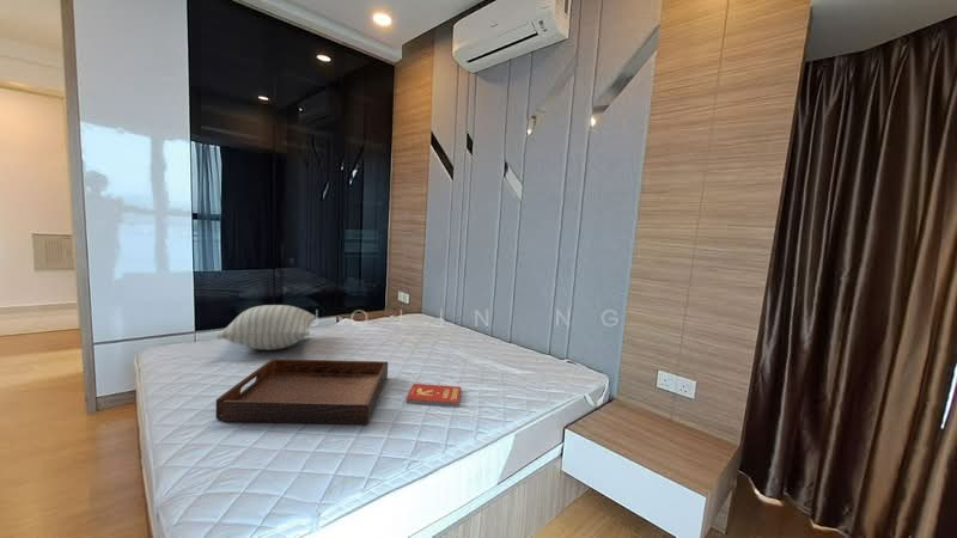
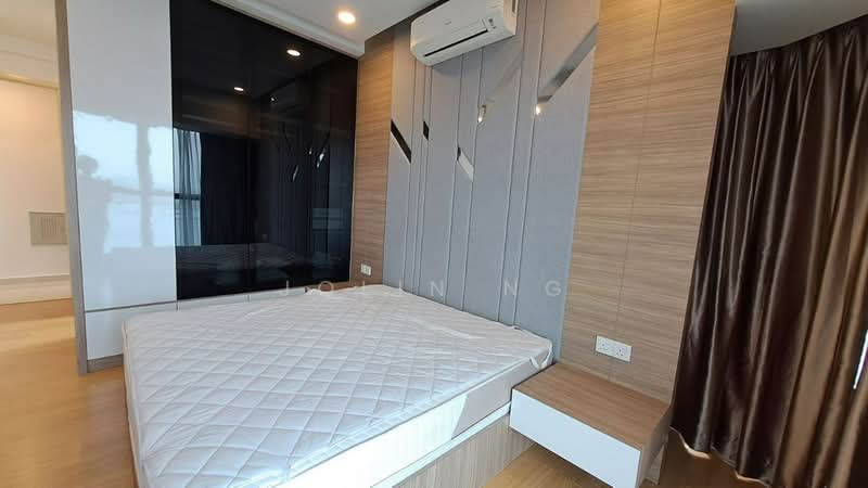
- serving tray (313, 386)
- book (434, 395)
- pillow (272, 325)
